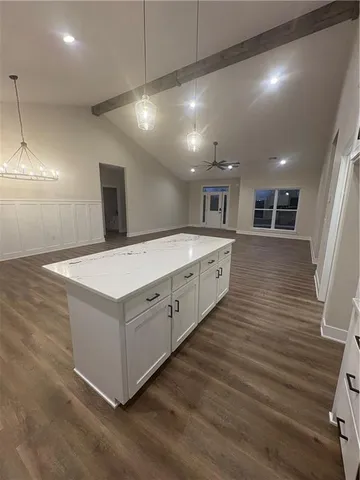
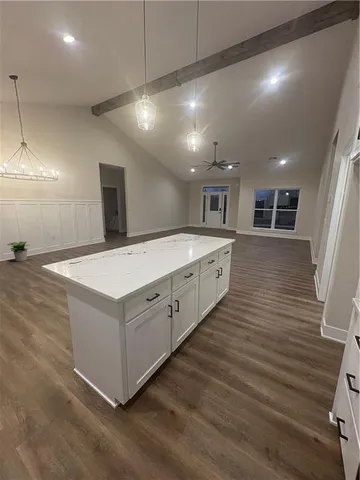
+ potted plant (21, 251)
